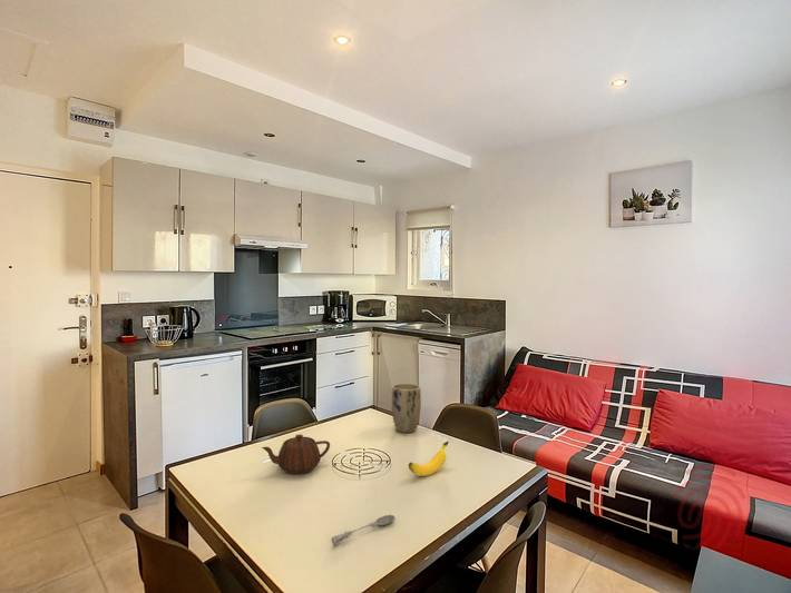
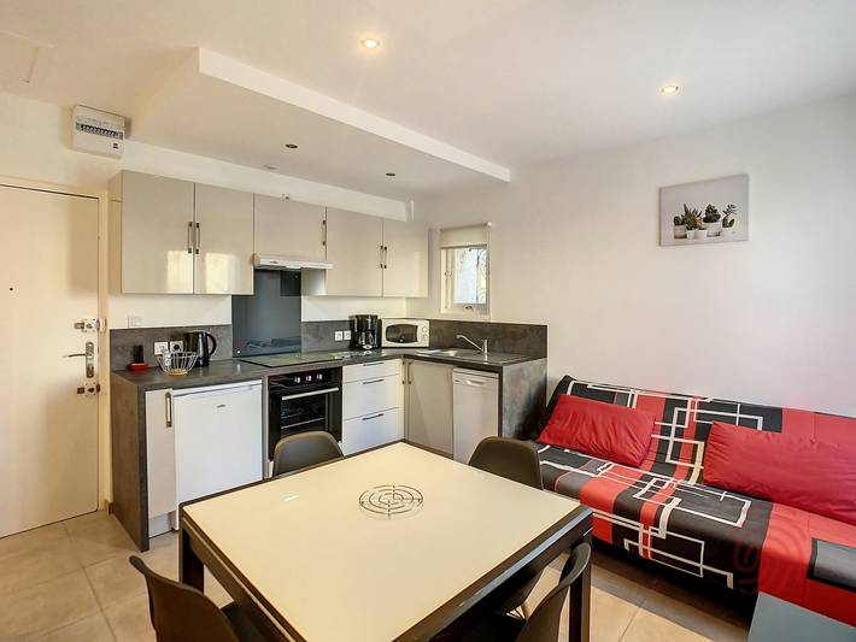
- plant pot (406, 407)
- banana (430, 461)
- teapot (296, 452)
- soupspoon (363, 527)
